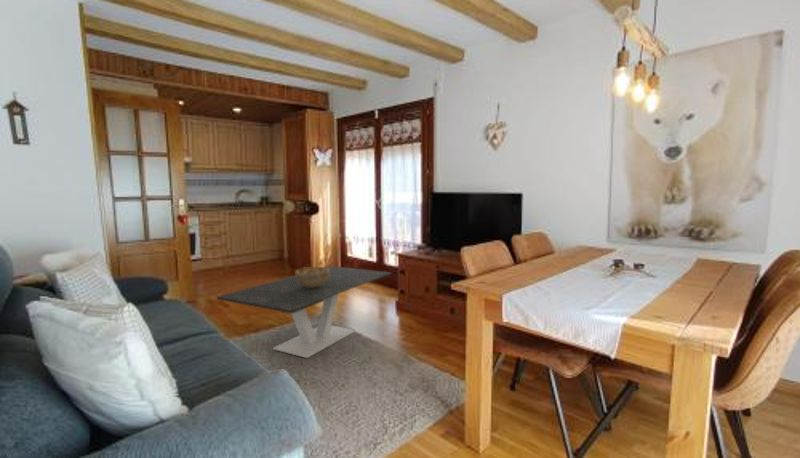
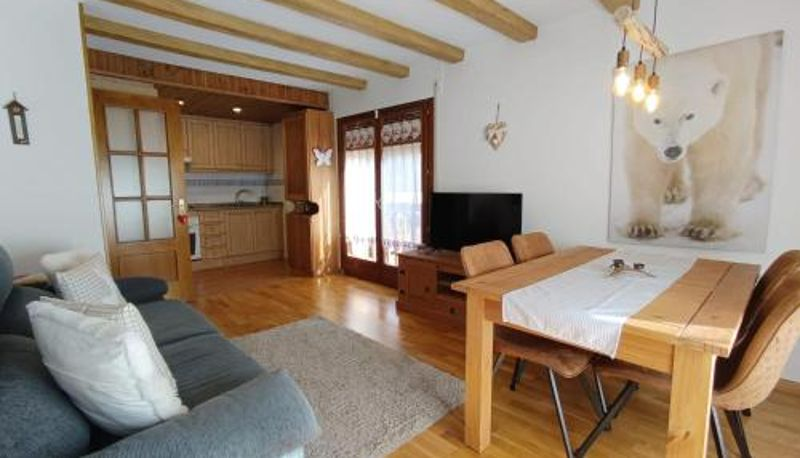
- coffee table (321, 311)
- decorative bowl (312, 277)
